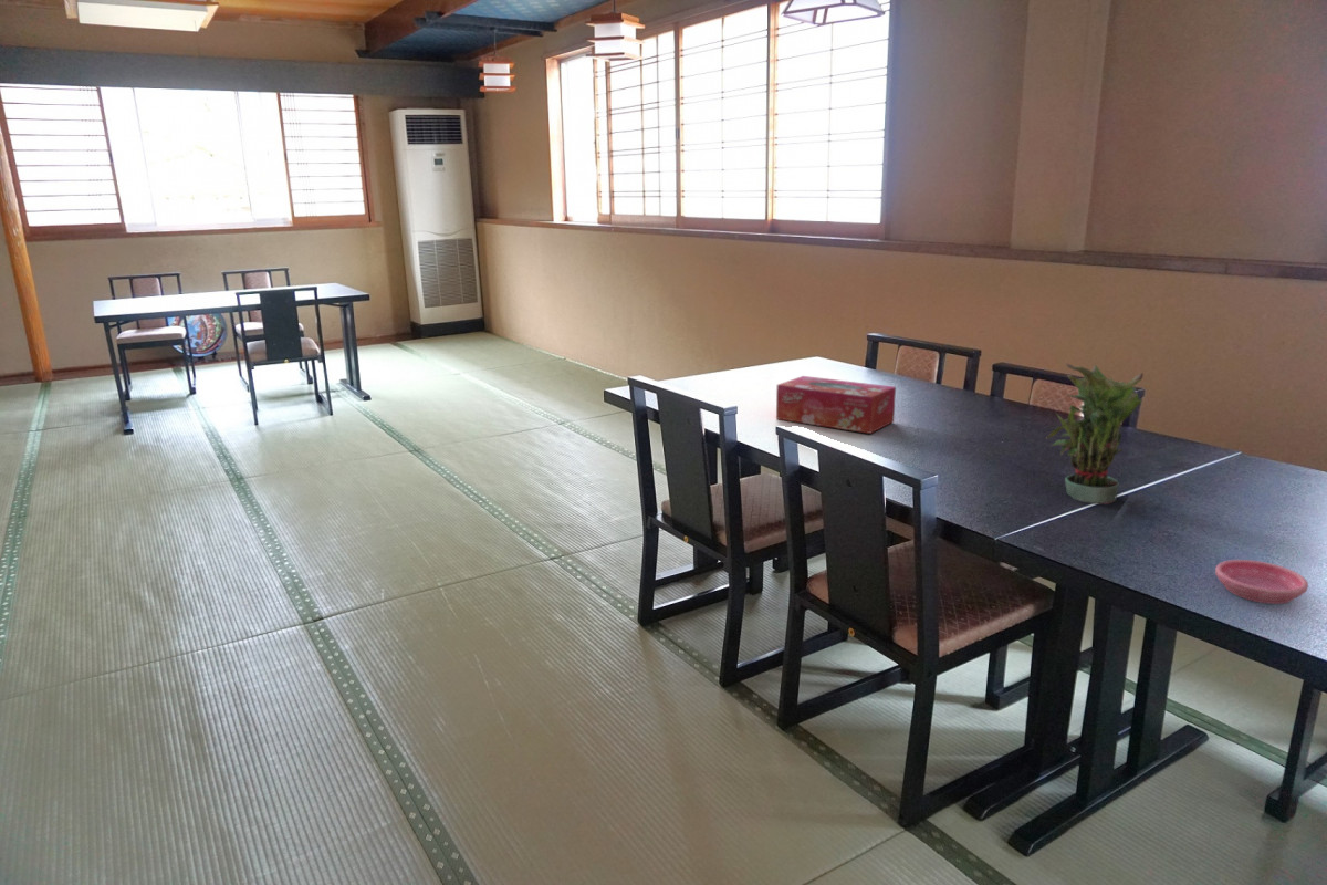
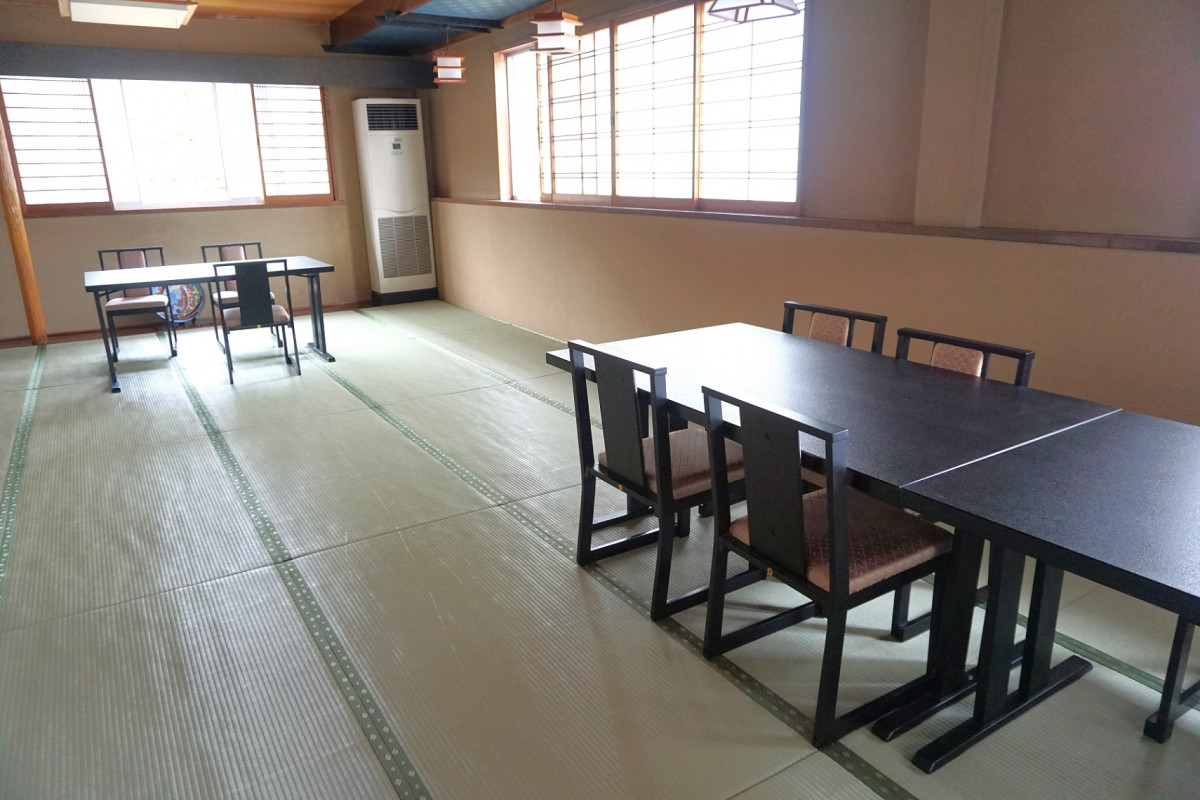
- potted plant (1088, 429)
- saucer (1260, 582)
- tissue box (835, 403)
